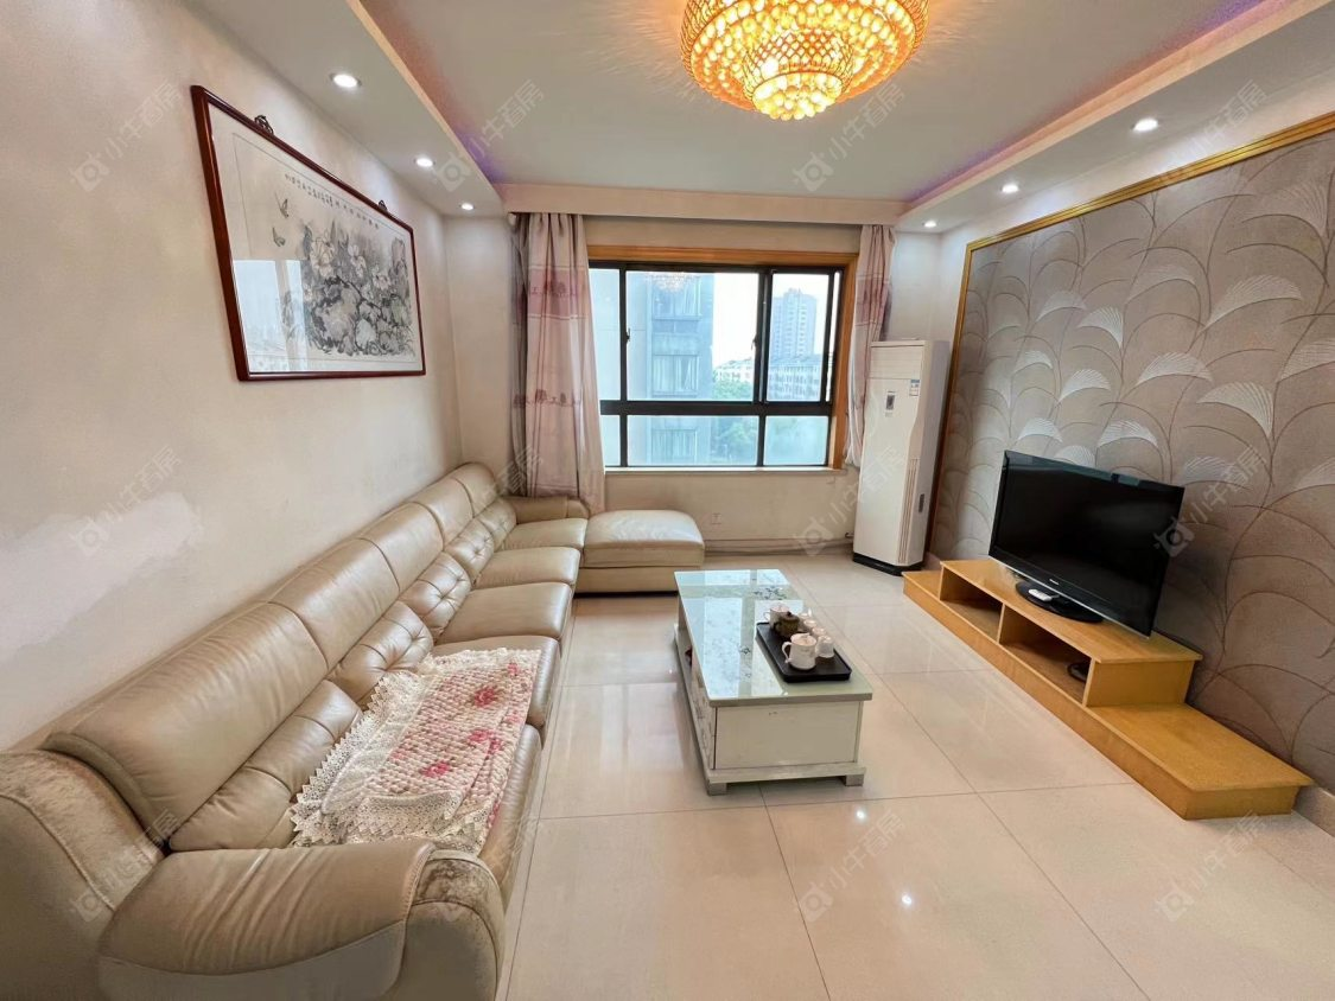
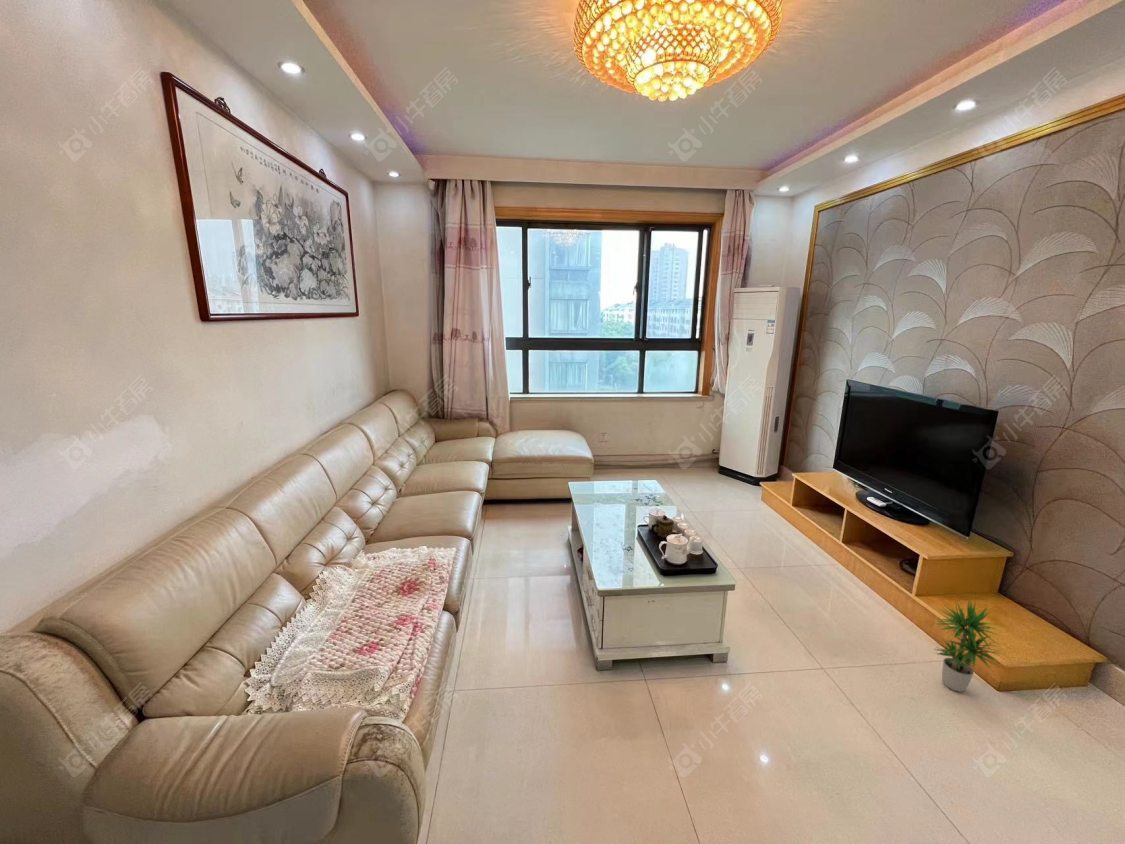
+ potted plant (966, 647)
